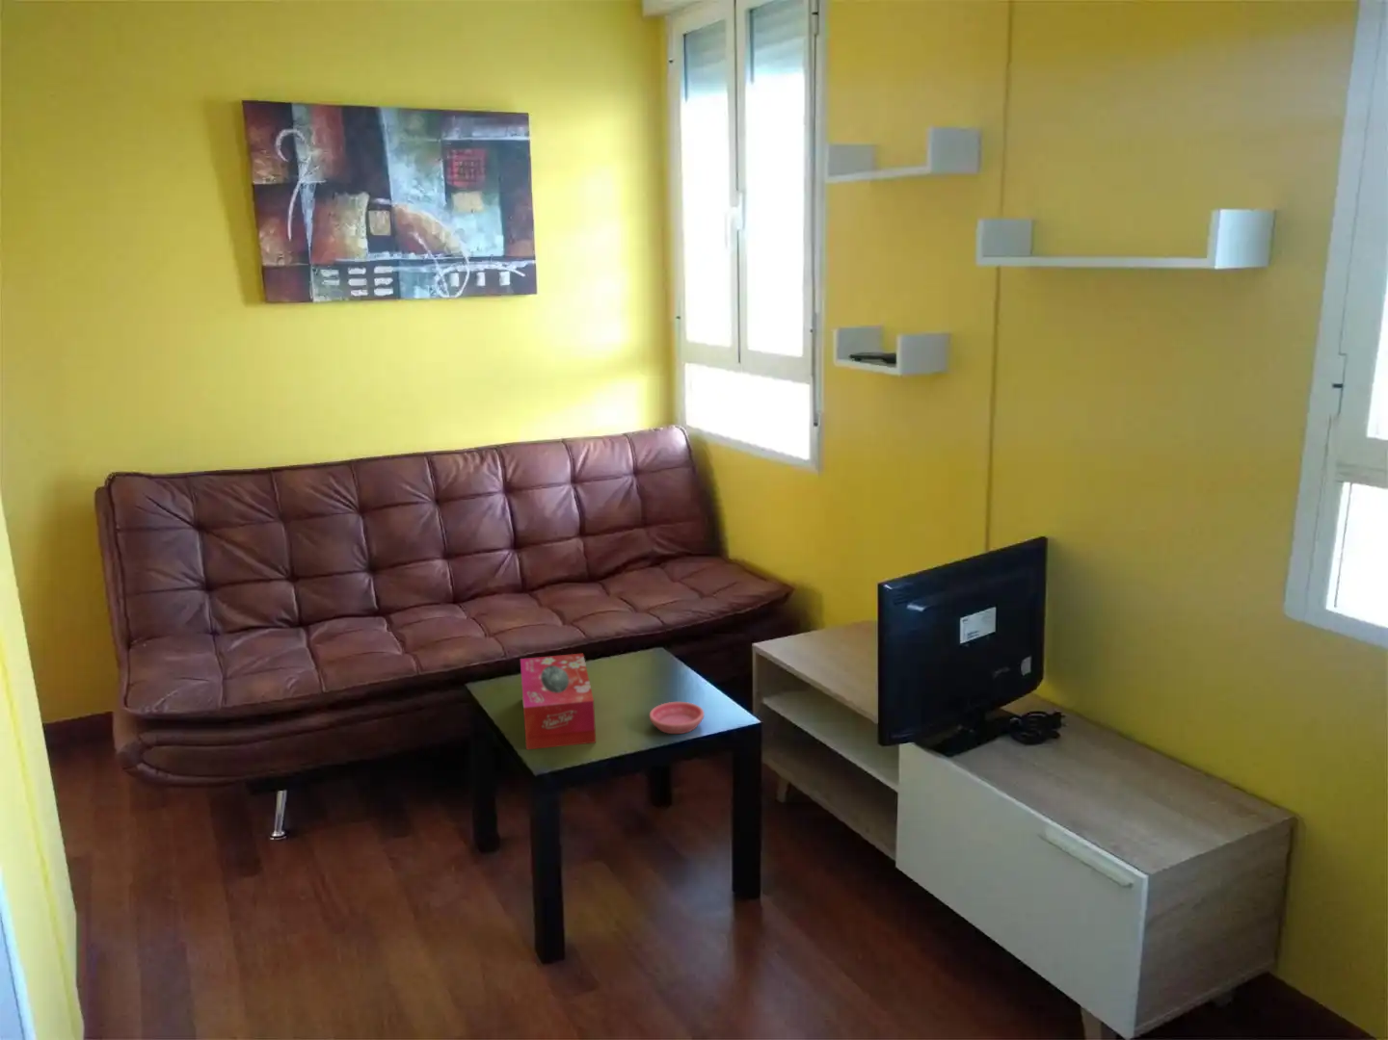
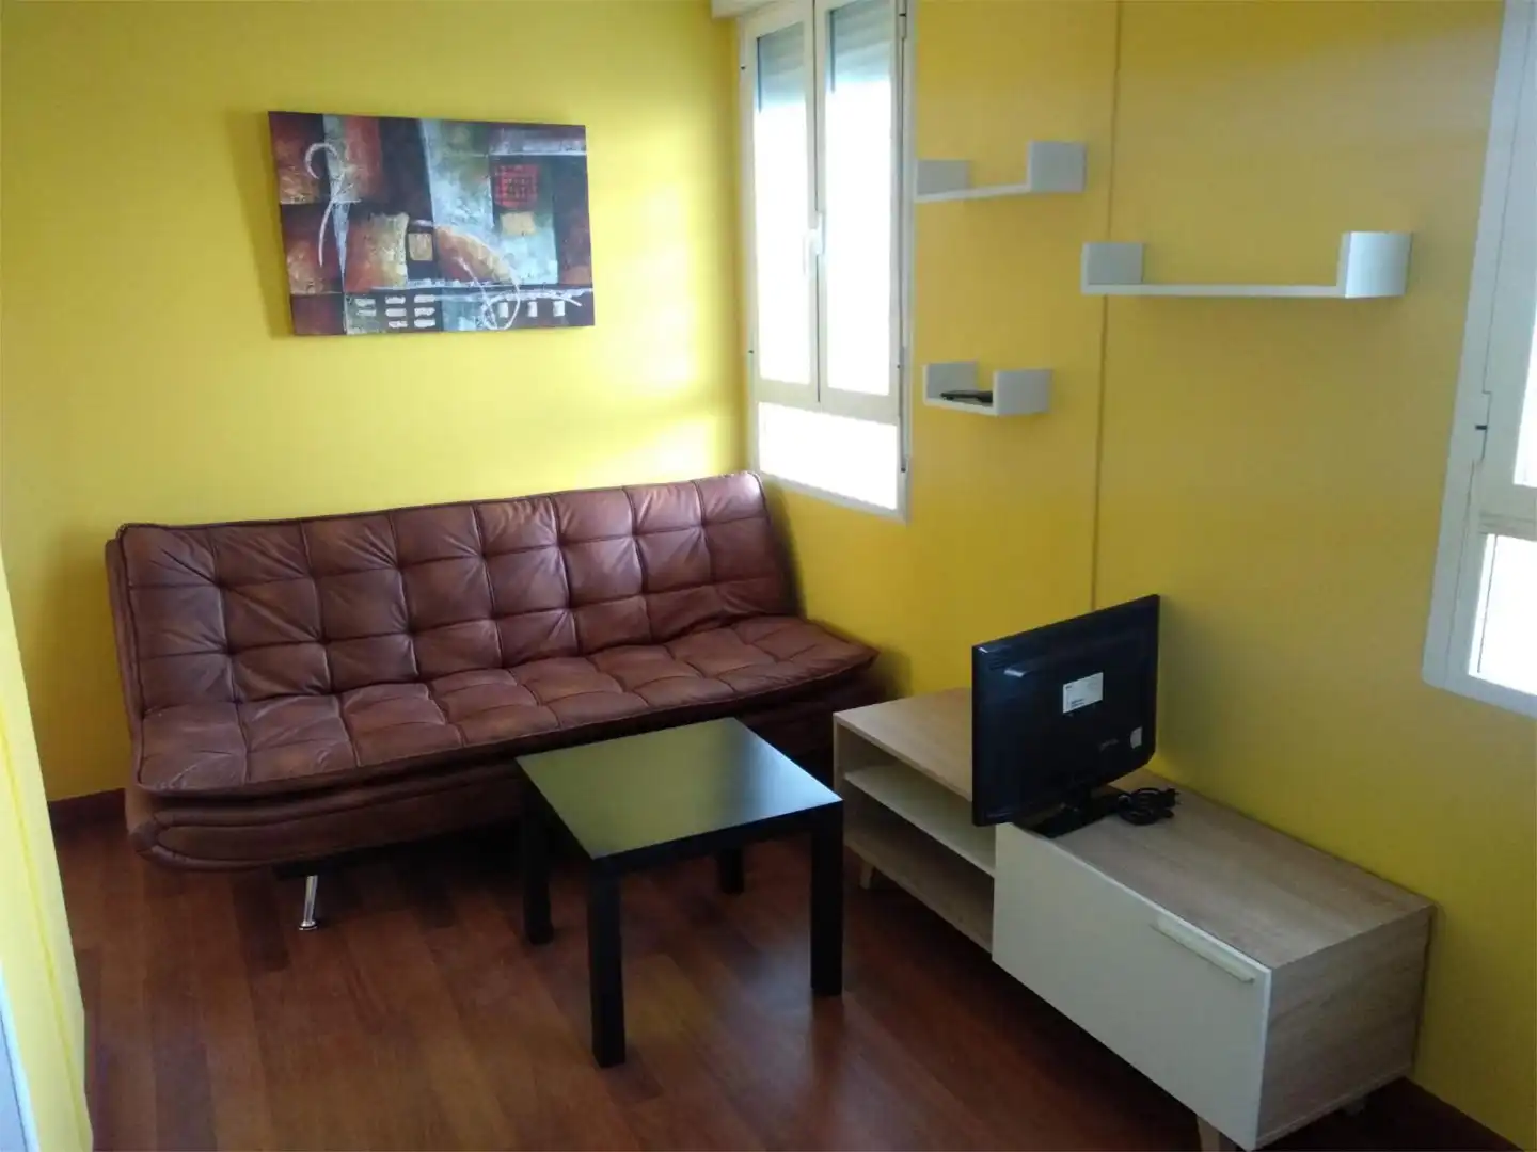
- saucer (677, 719)
- tissue box (556, 698)
